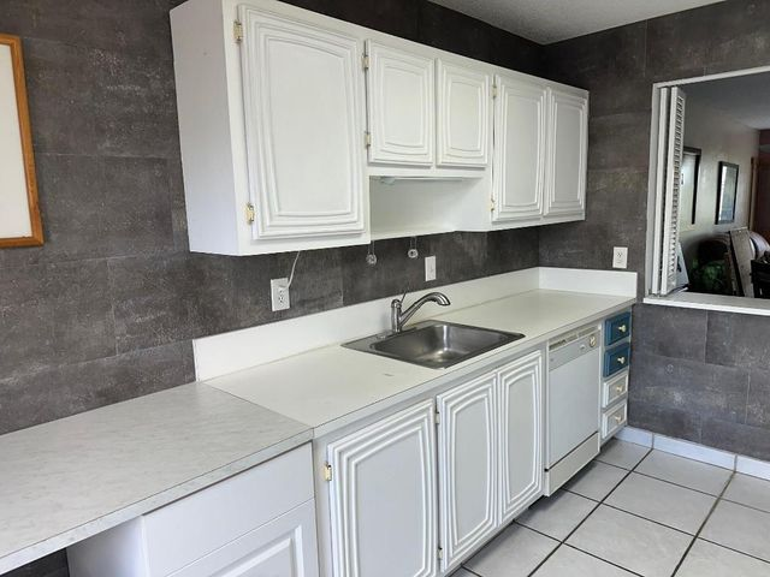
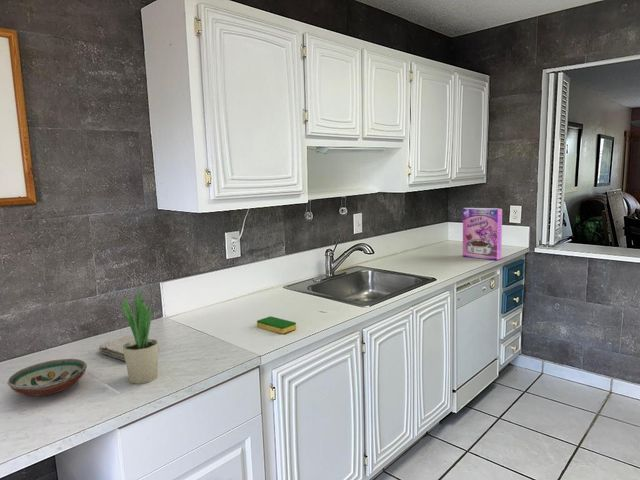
+ washcloth (125, 343)
+ decorative bowl (49, 380)
+ potted plant (138, 329)
+ cereal box (481, 233)
+ dish sponge (276, 324)
